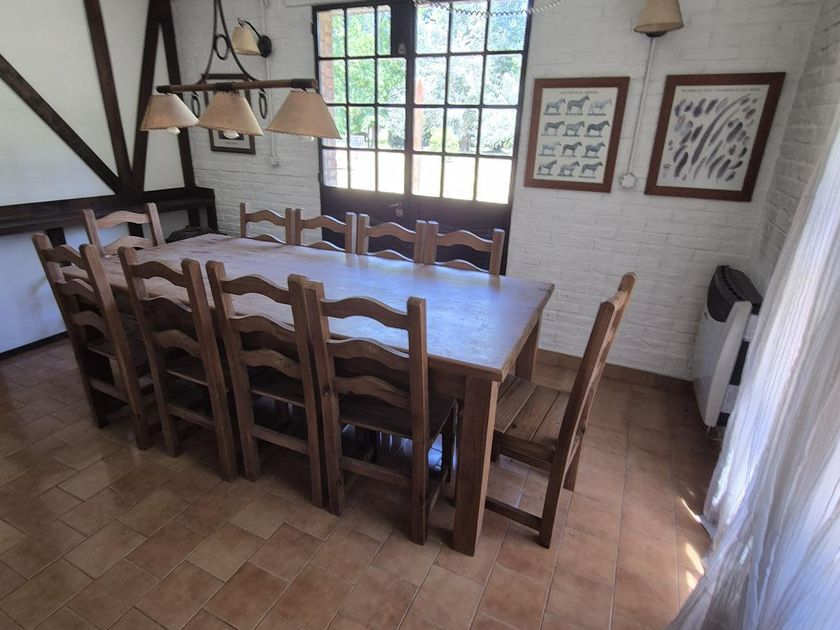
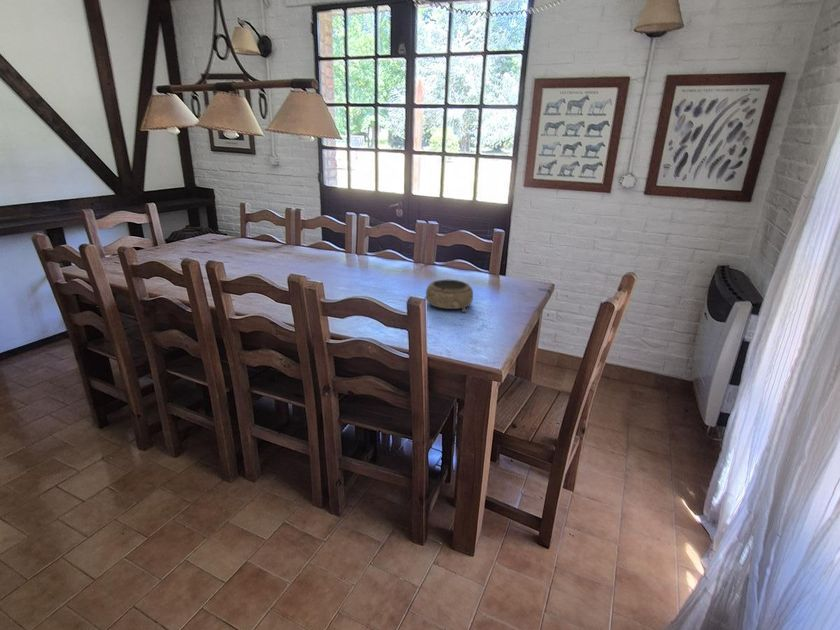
+ decorative bowl (450, 294)
